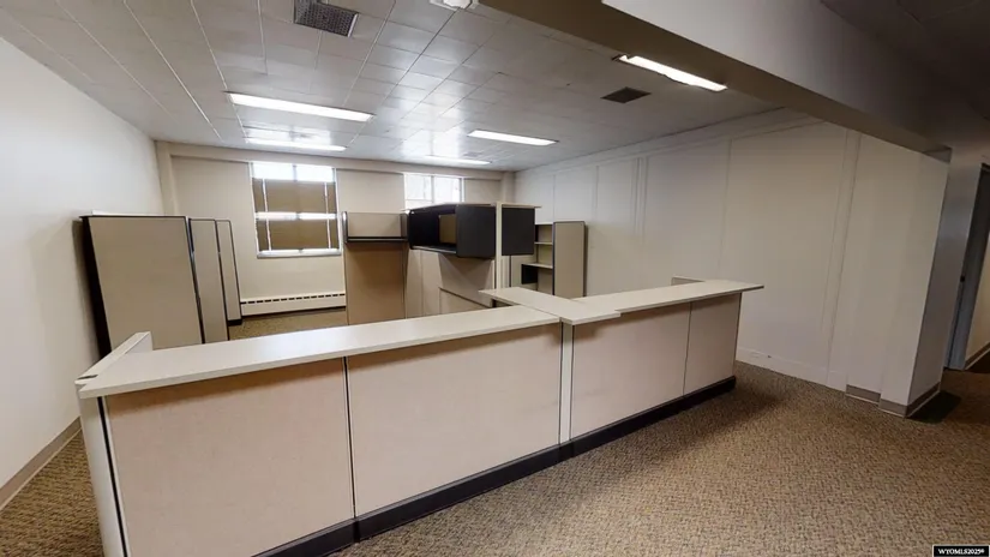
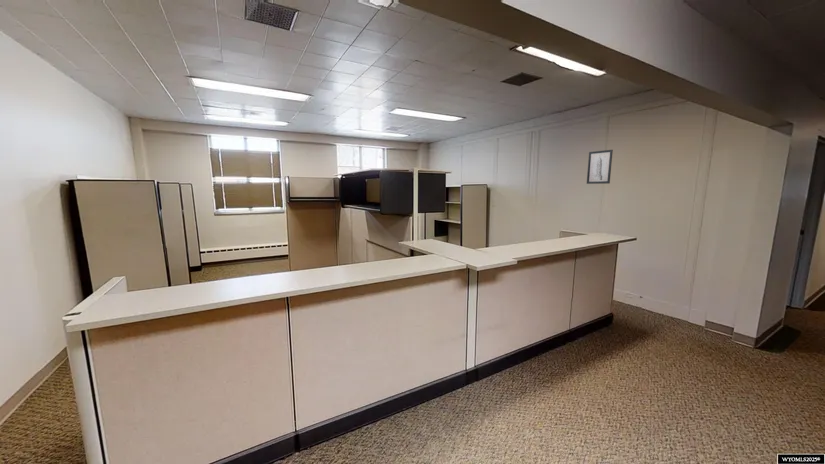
+ wall art (599, 167)
